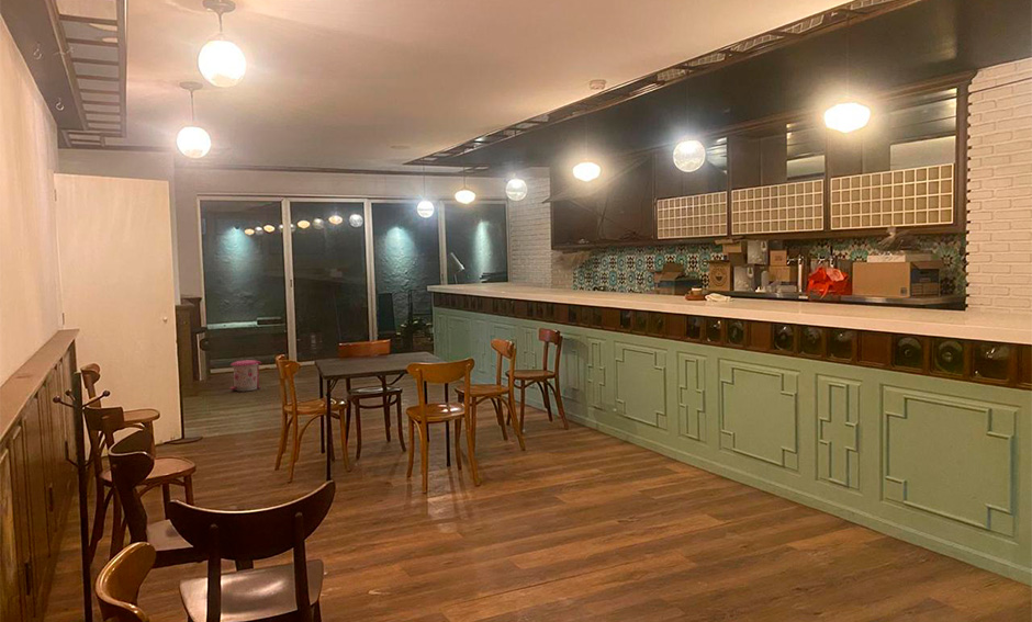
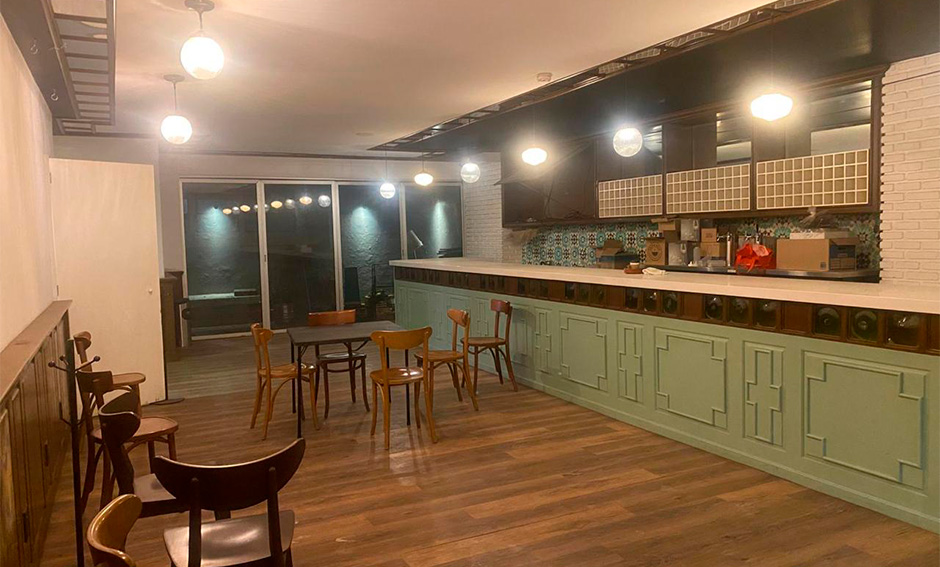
- trash can (245, 375)
